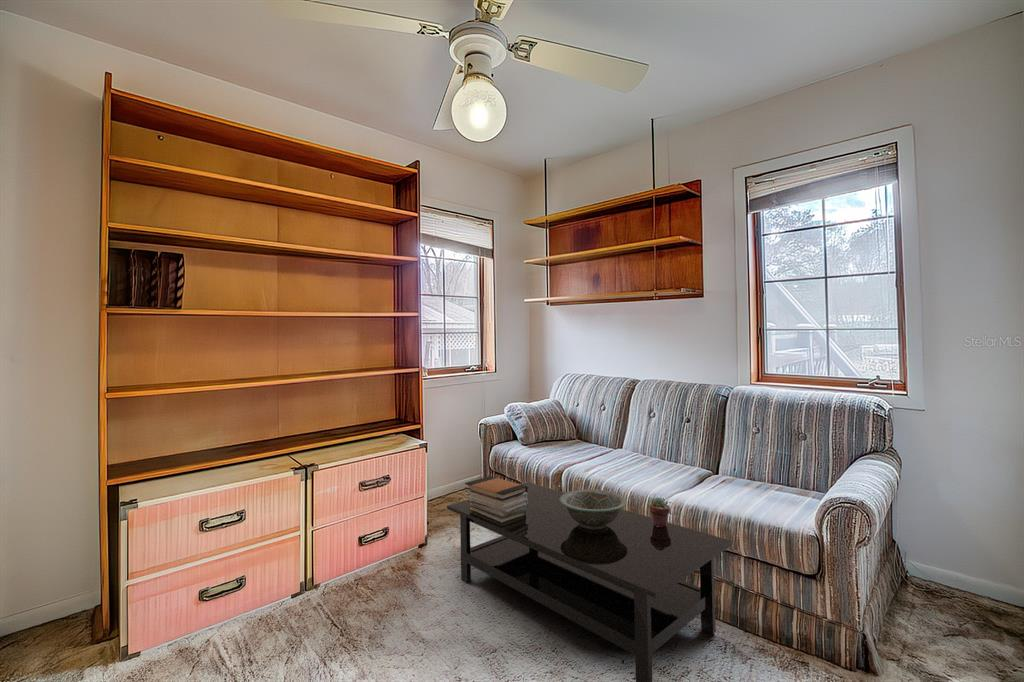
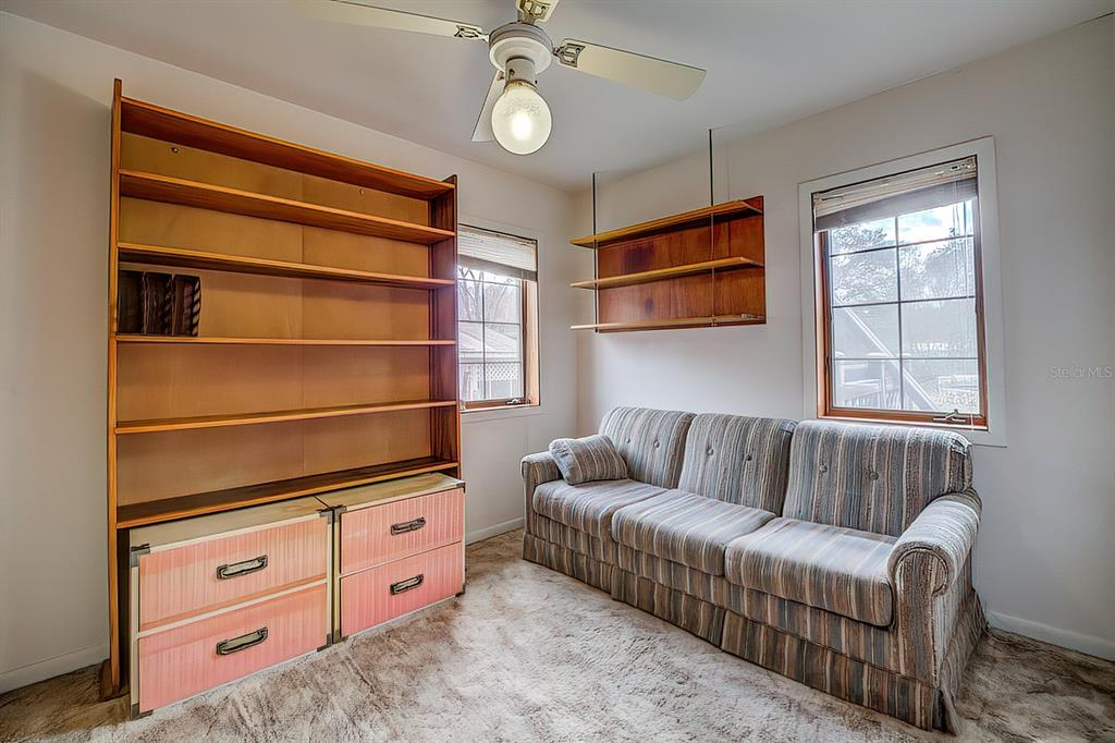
- coffee table (574, 562)
- potted succulent (659, 510)
- book stack (496, 498)
- decorative bowl (592, 511)
